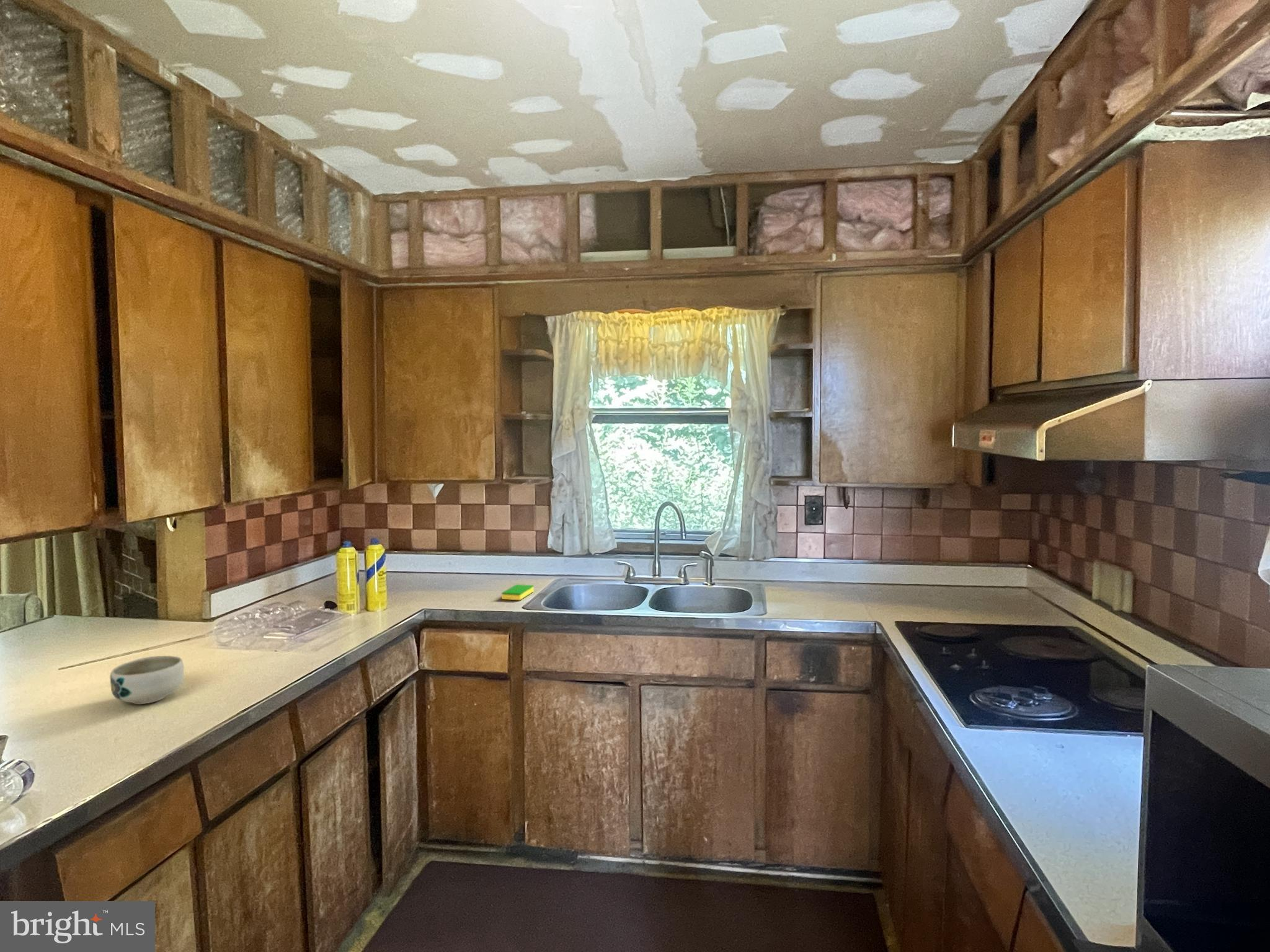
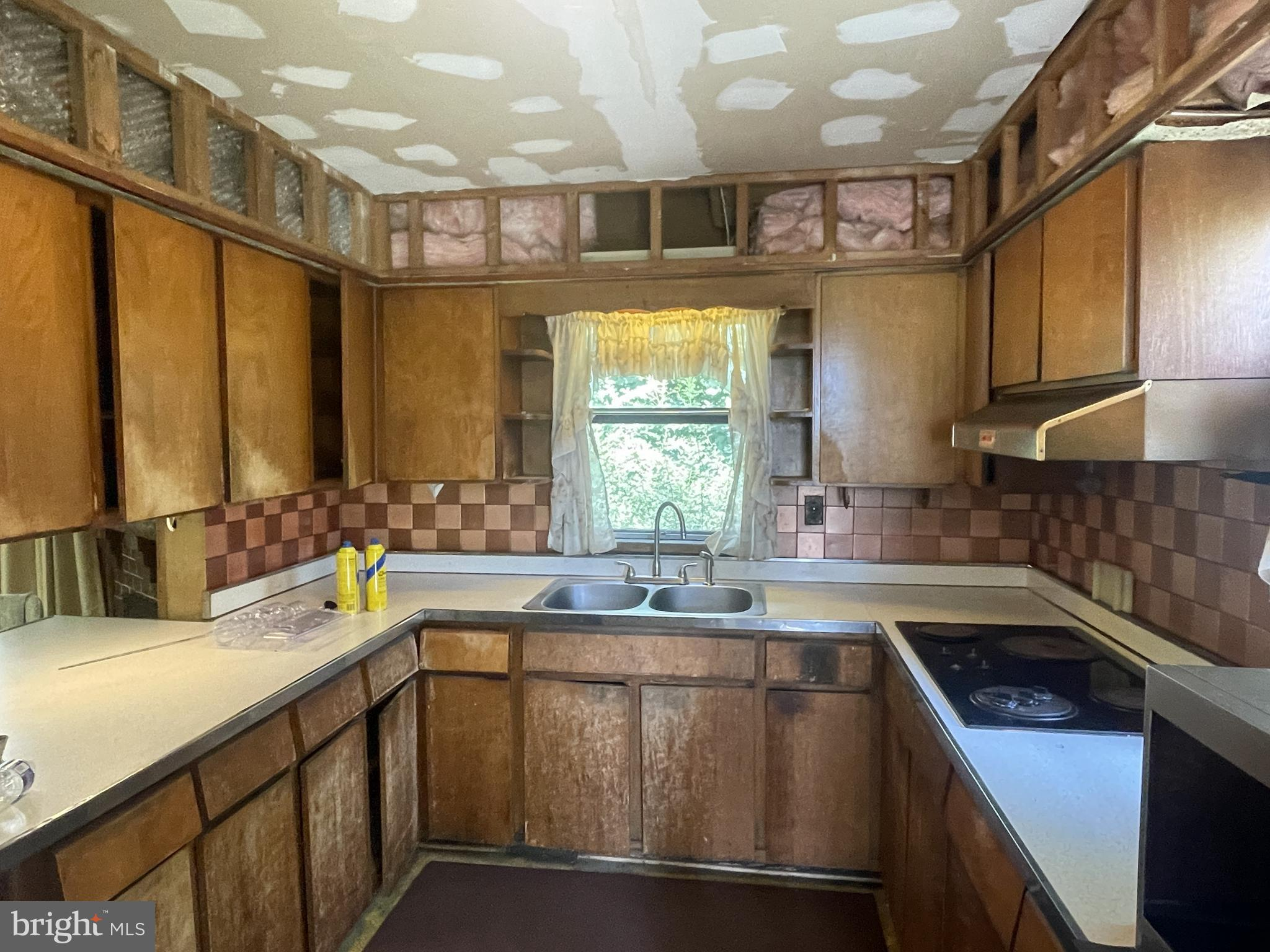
- dish sponge (518, 592)
- bowl (148, 681)
